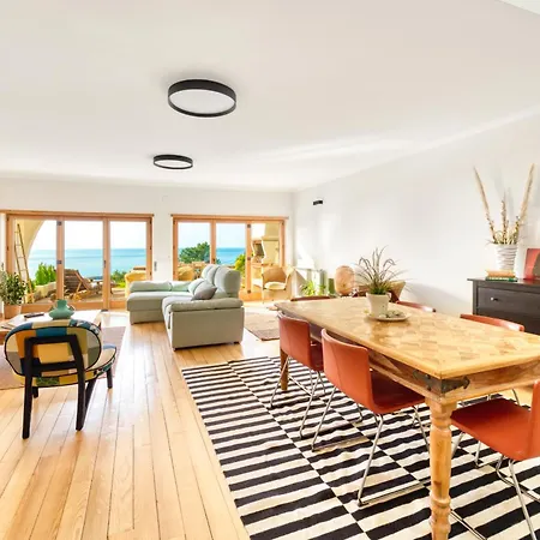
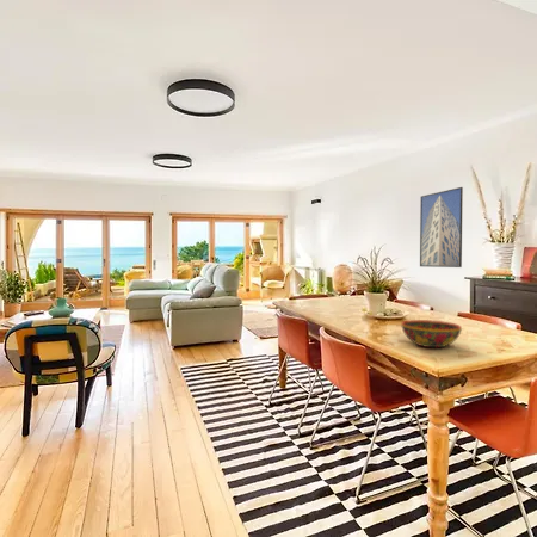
+ bowl (430, 334)
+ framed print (439, 229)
